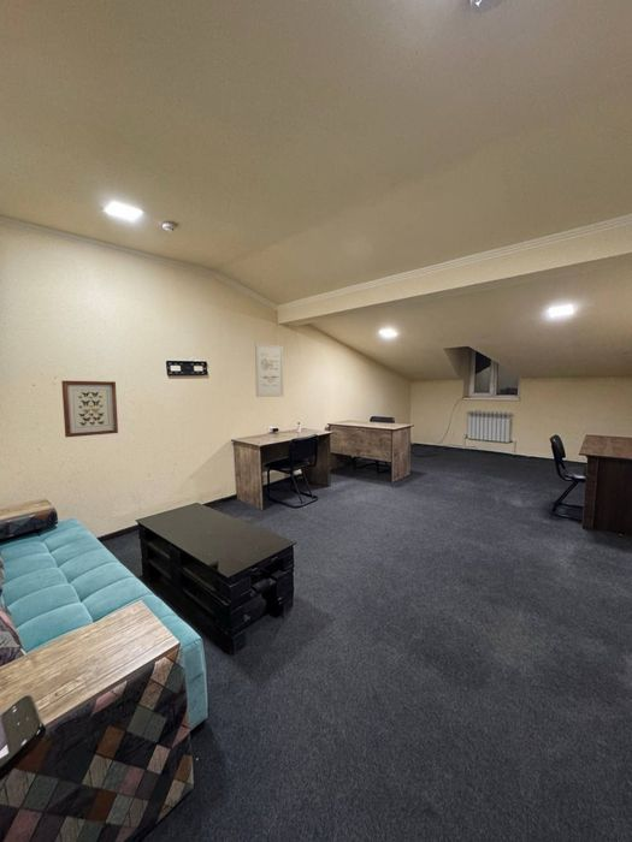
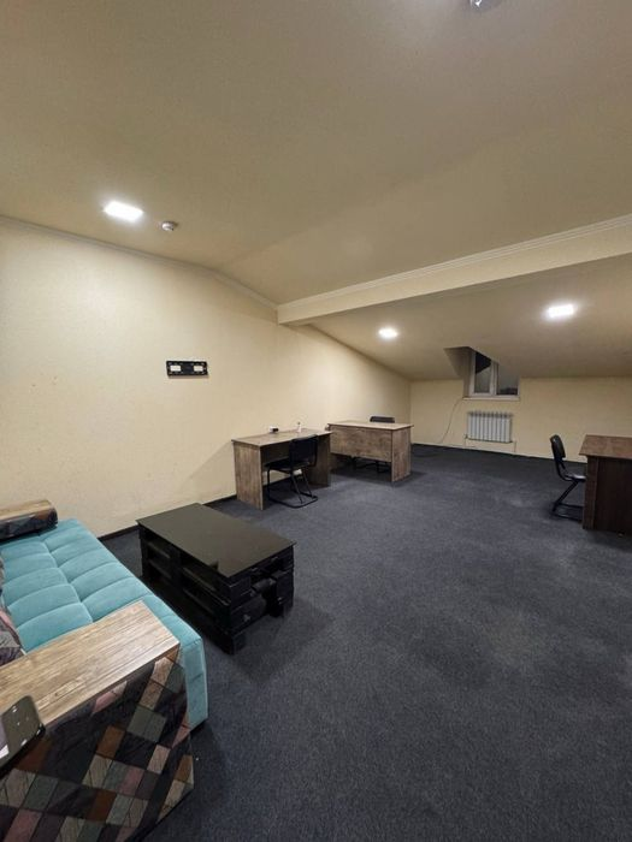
- wall art (270, 370)
- wall art (90, 408)
